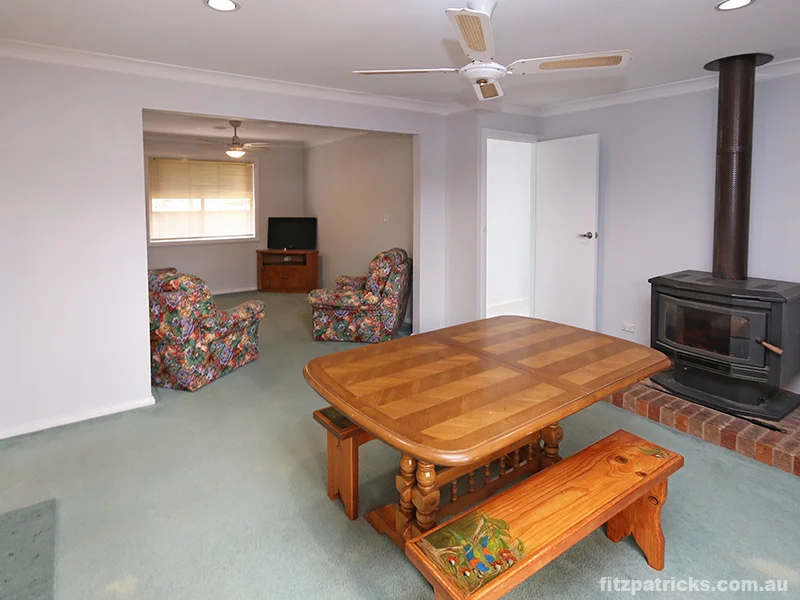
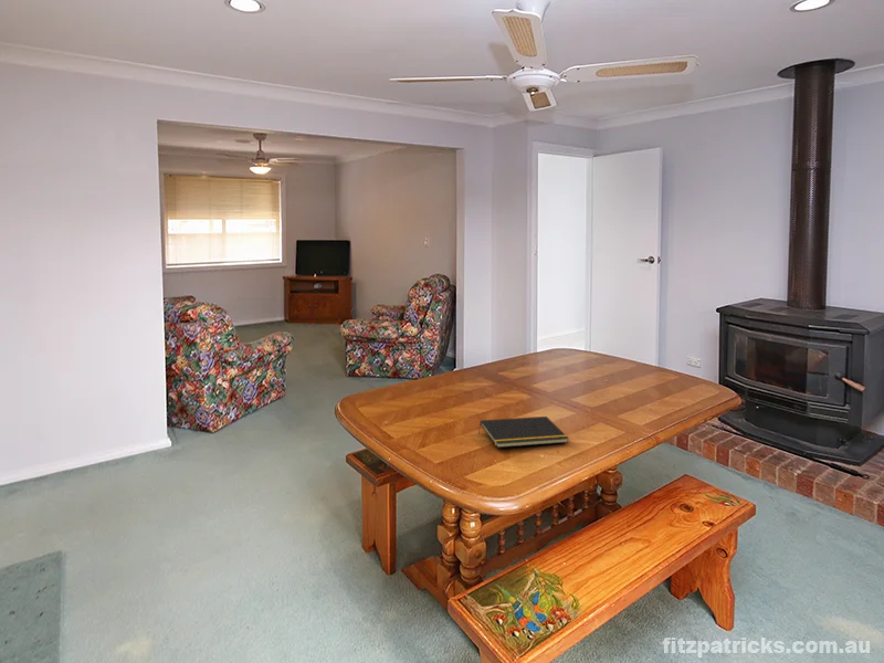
+ notepad (523, 431)
